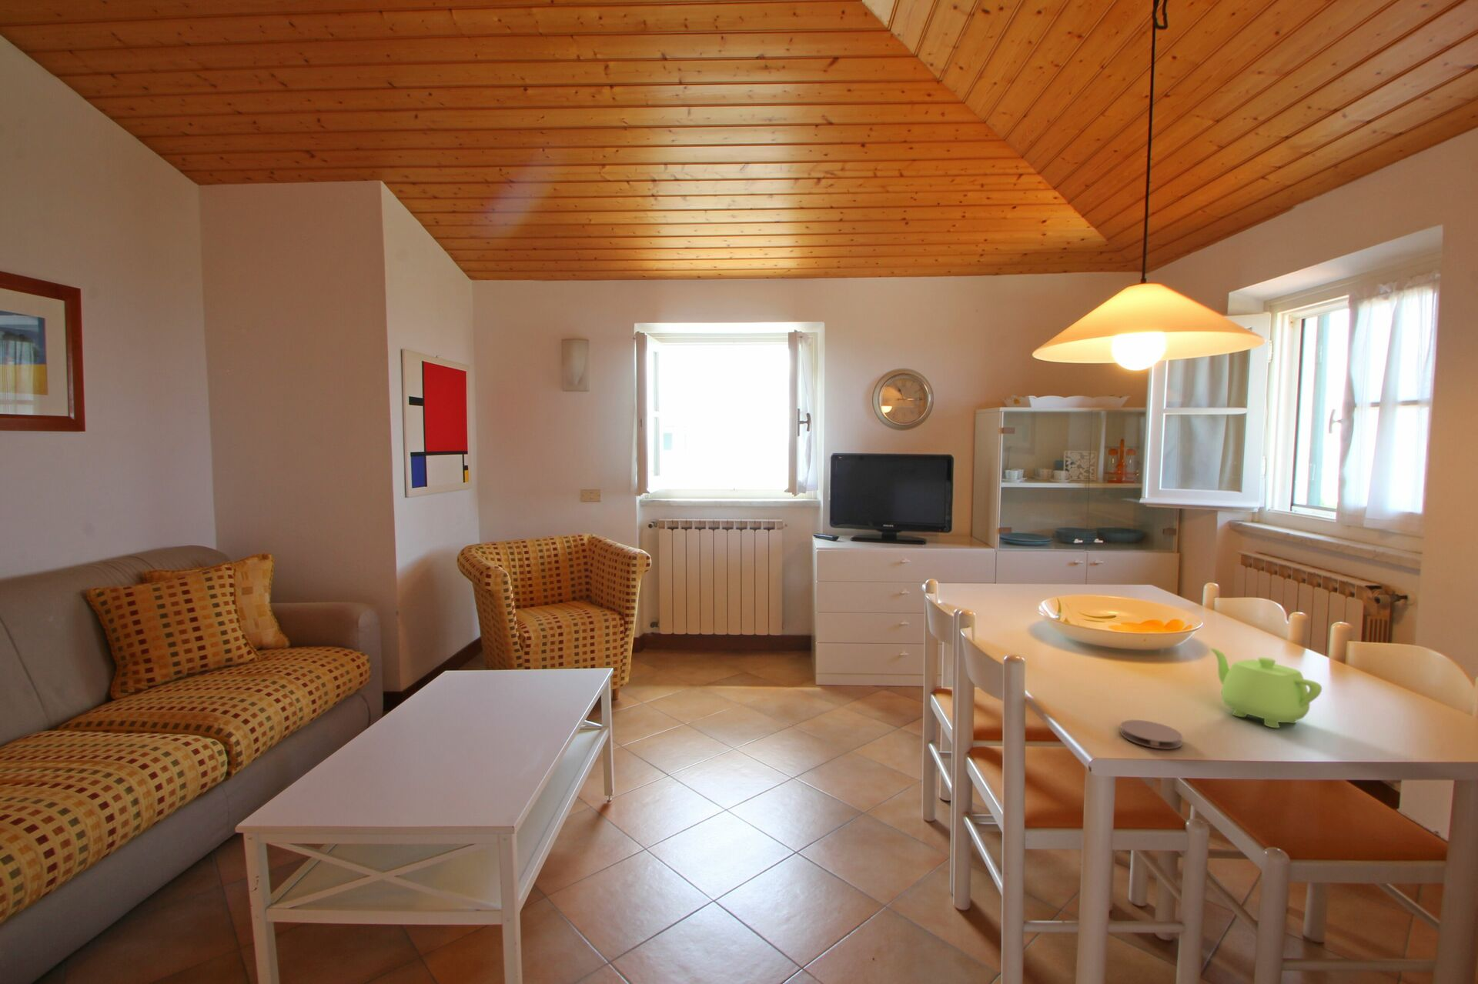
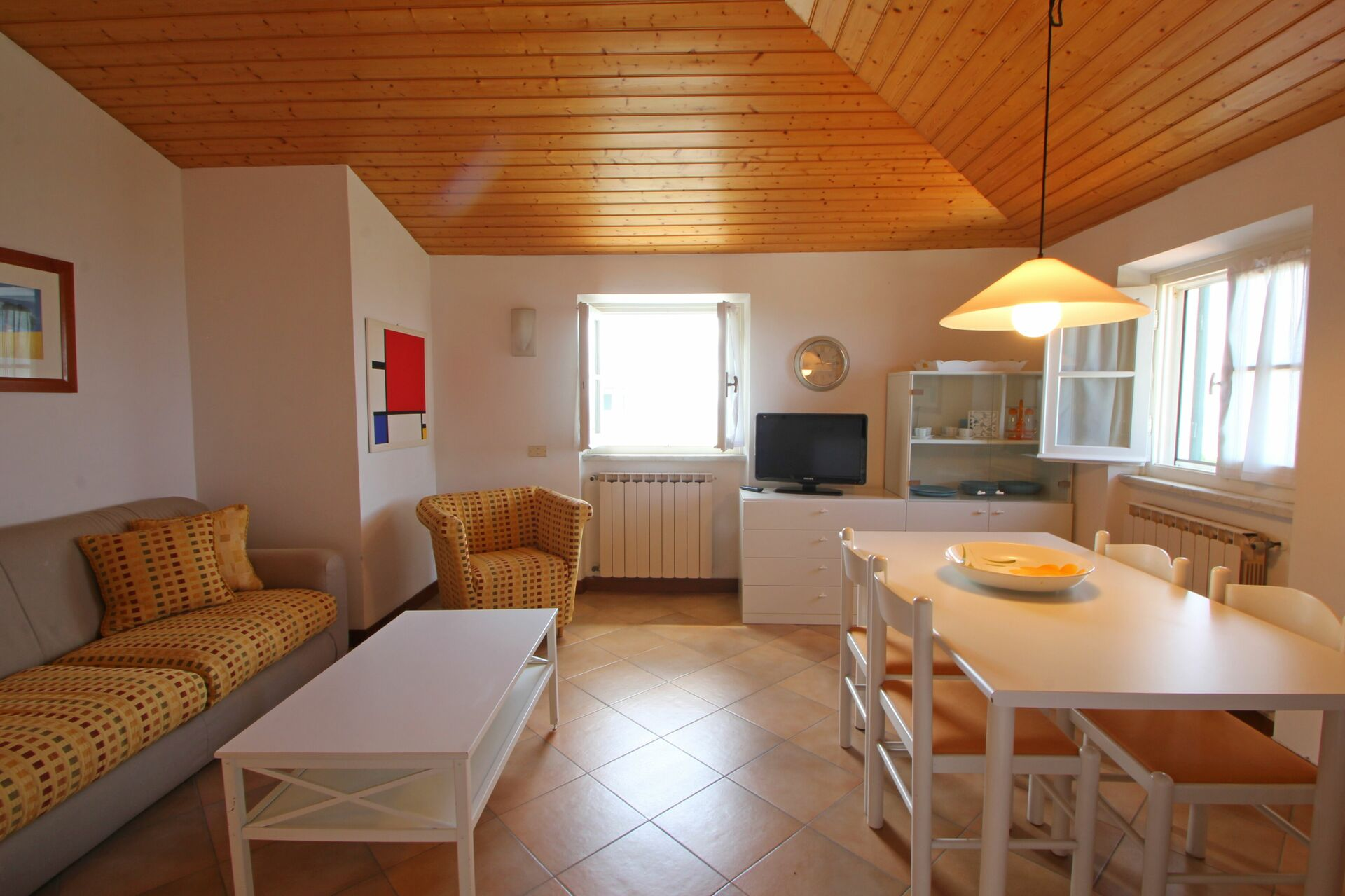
- teapot (1260, 687)
- coaster (1151, 734)
